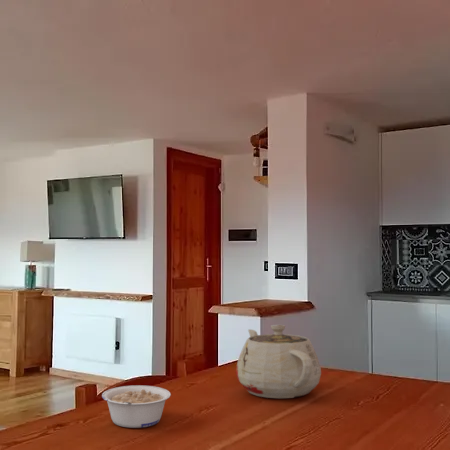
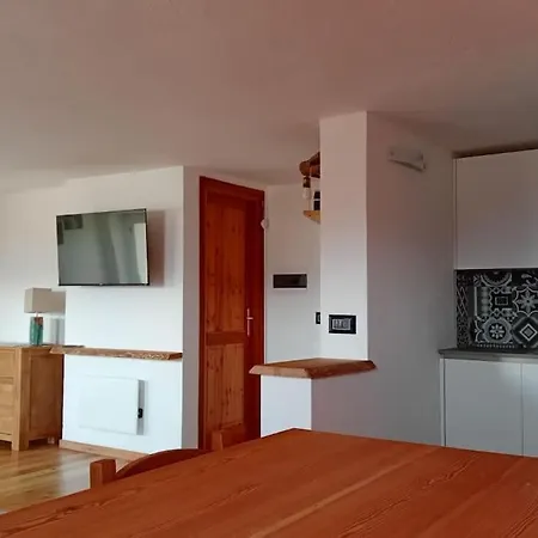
- legume (137, 405)
- teapot (276, 357)
